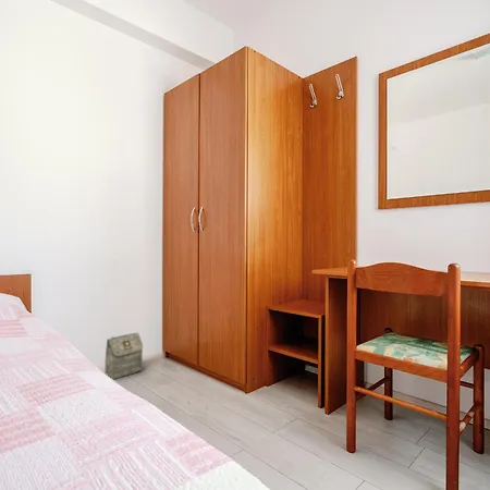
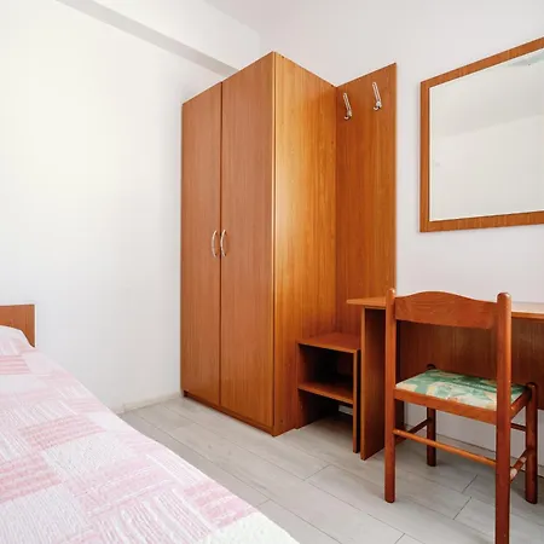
- bag (124, 354)
